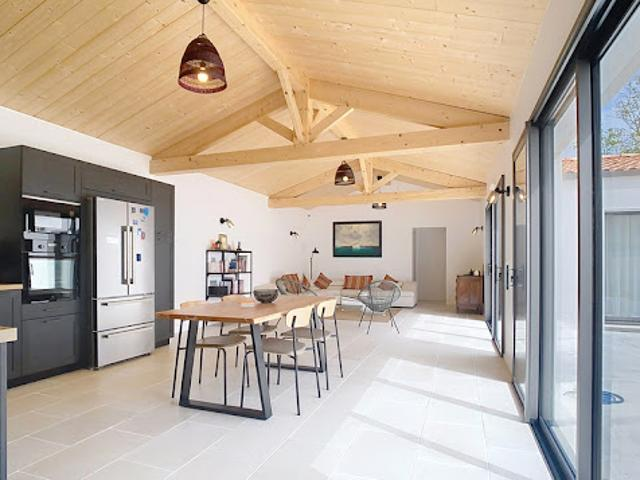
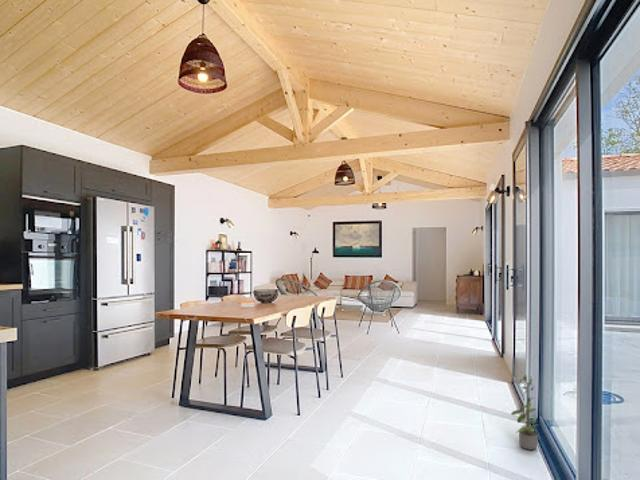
+ potted plant (526, 412)
